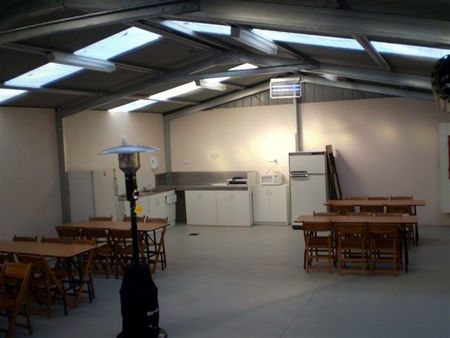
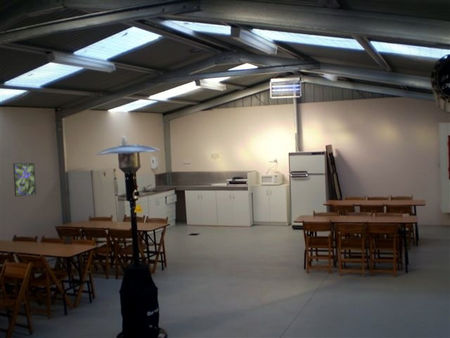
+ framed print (24, 179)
